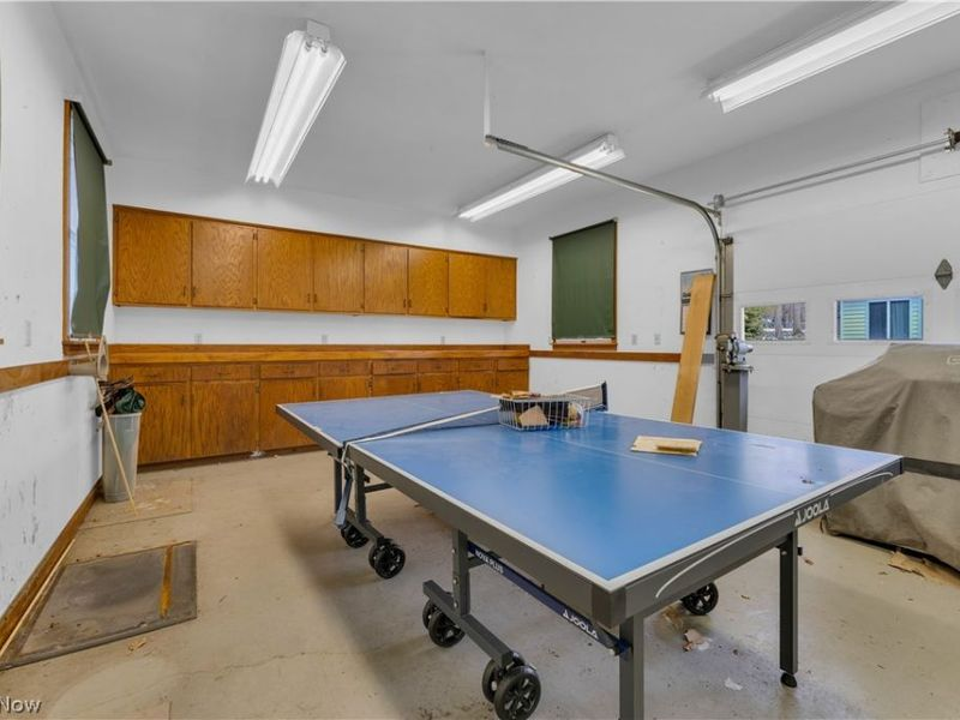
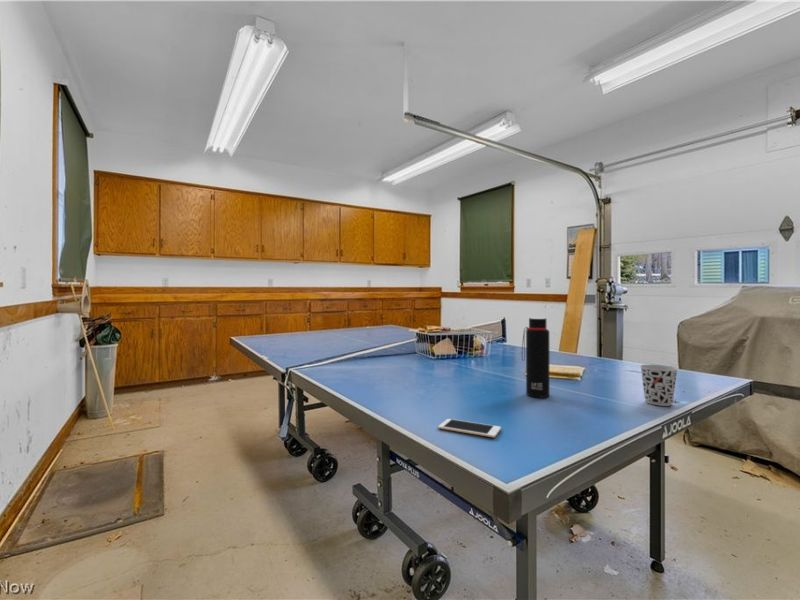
+ cell phone (469, 427)
+ water bottle (535, 356)
+ cup (658, 385)
